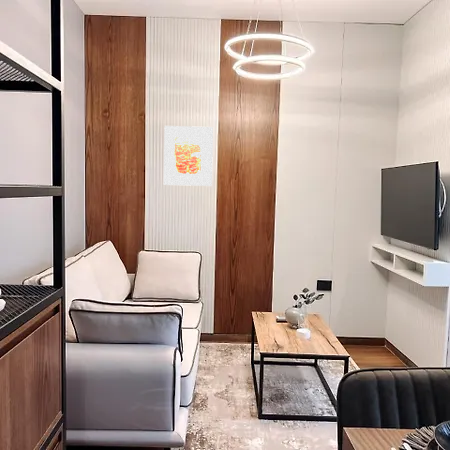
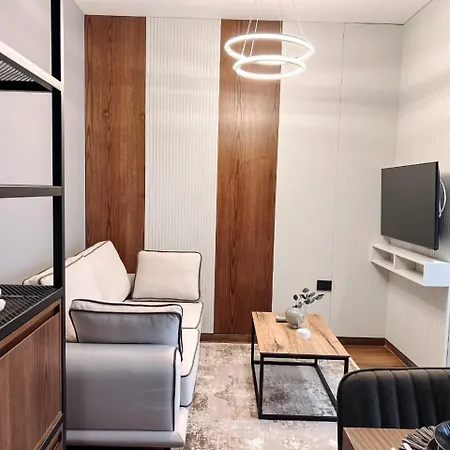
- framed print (188, 156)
